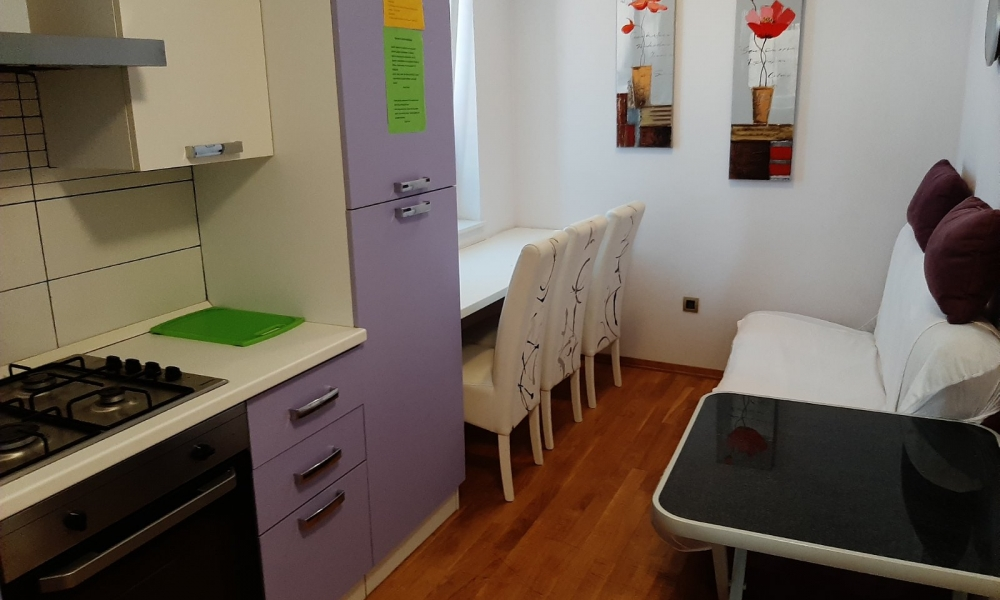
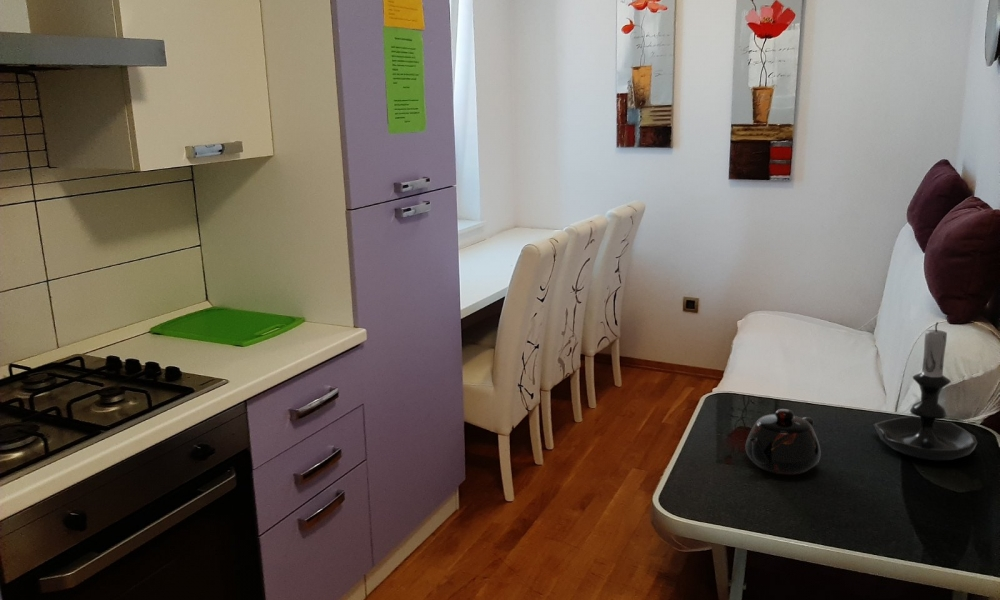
+ teapot (781, 439)
+ candle holder (929, 385)
